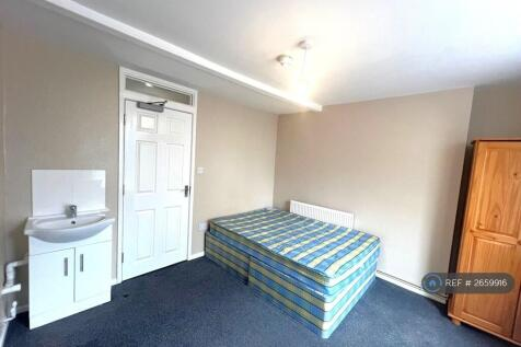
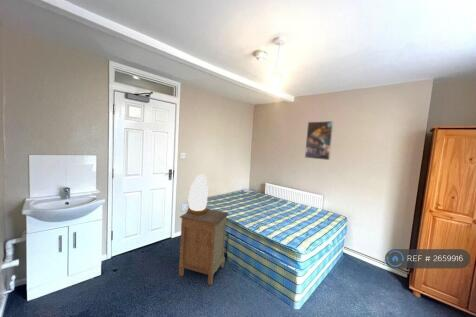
+ table lamp (198, 193)
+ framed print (318, 140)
+ nightstand (205, 241)
